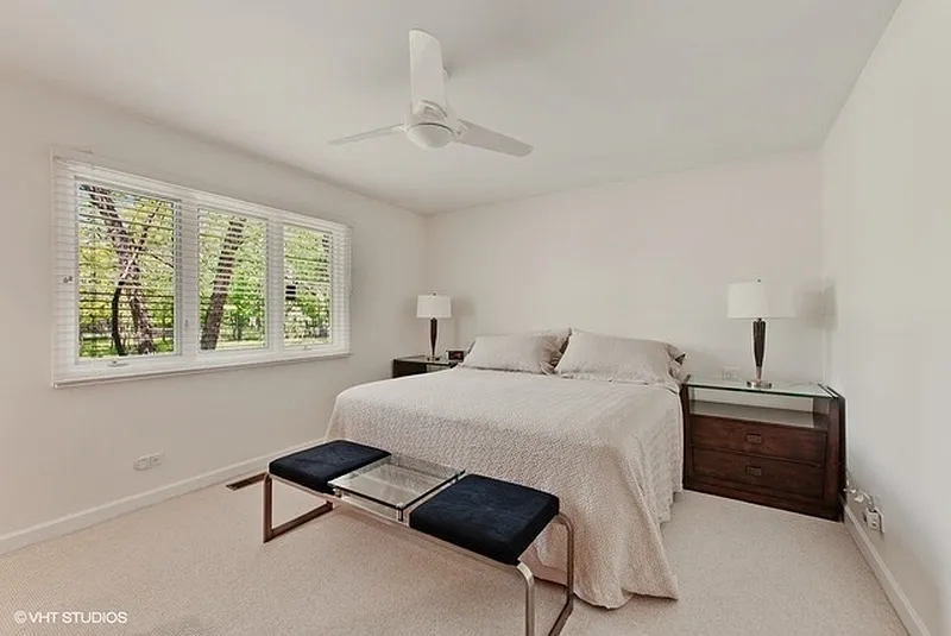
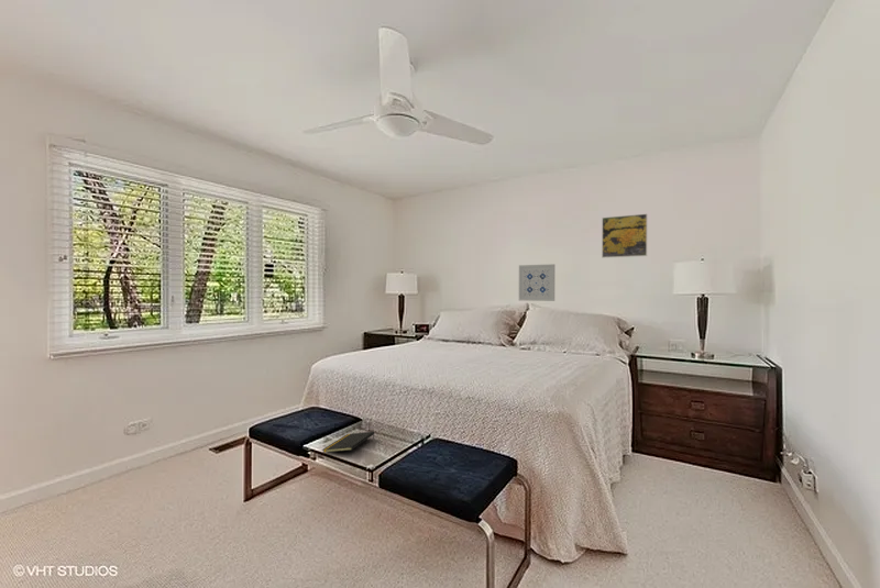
+ notepad (349, 441)
+ wall art (536, 282)
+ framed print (624, 236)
